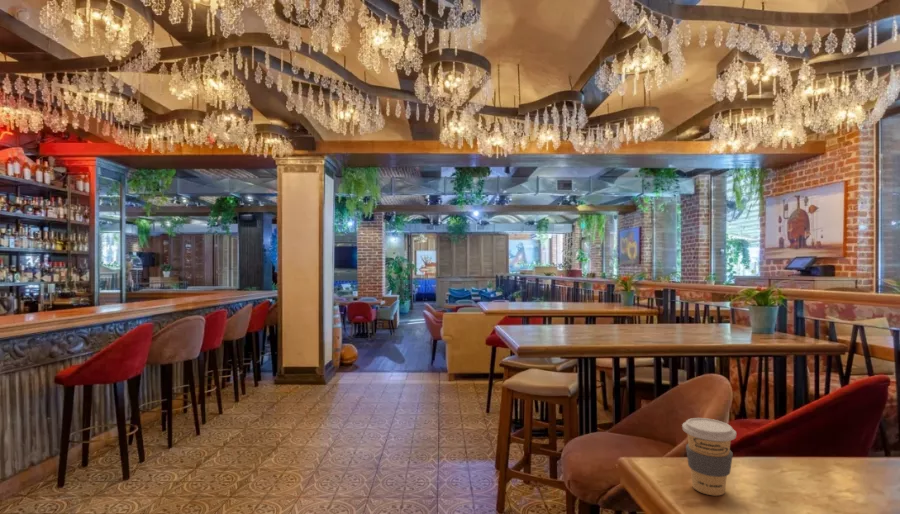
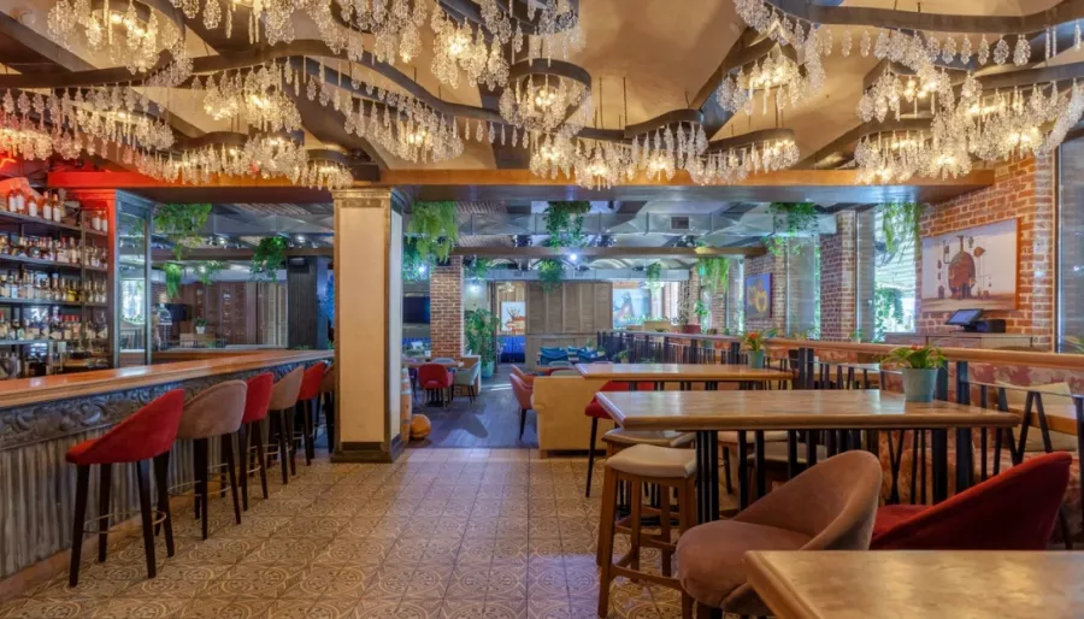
- coffee cup (708, 456)
